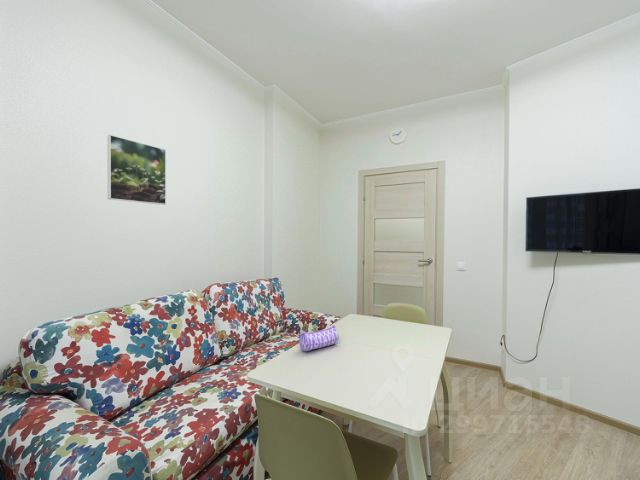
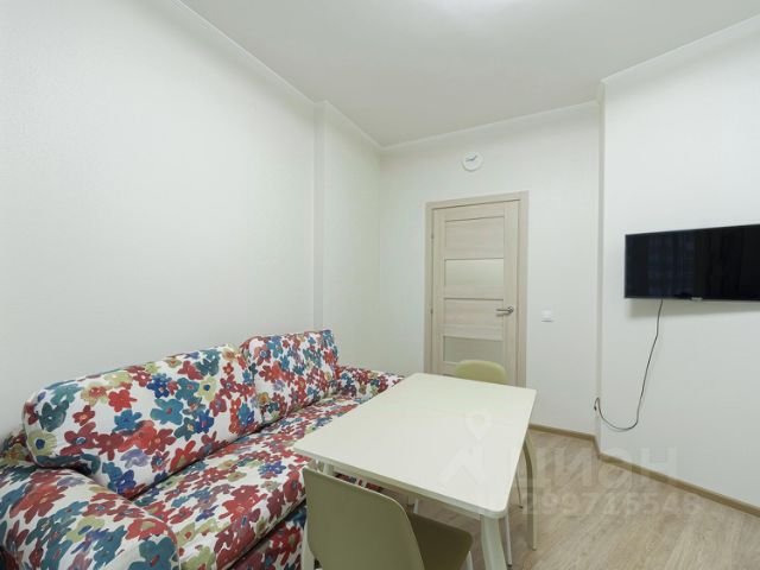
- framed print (138, 172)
- pencil case (319, 338)
